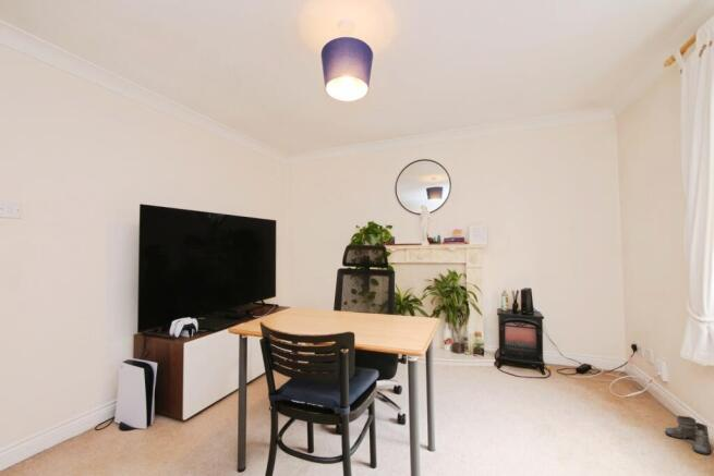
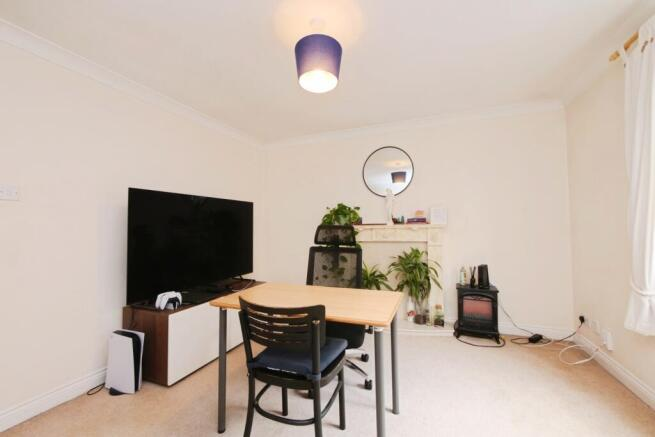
- boots (689, 430)
